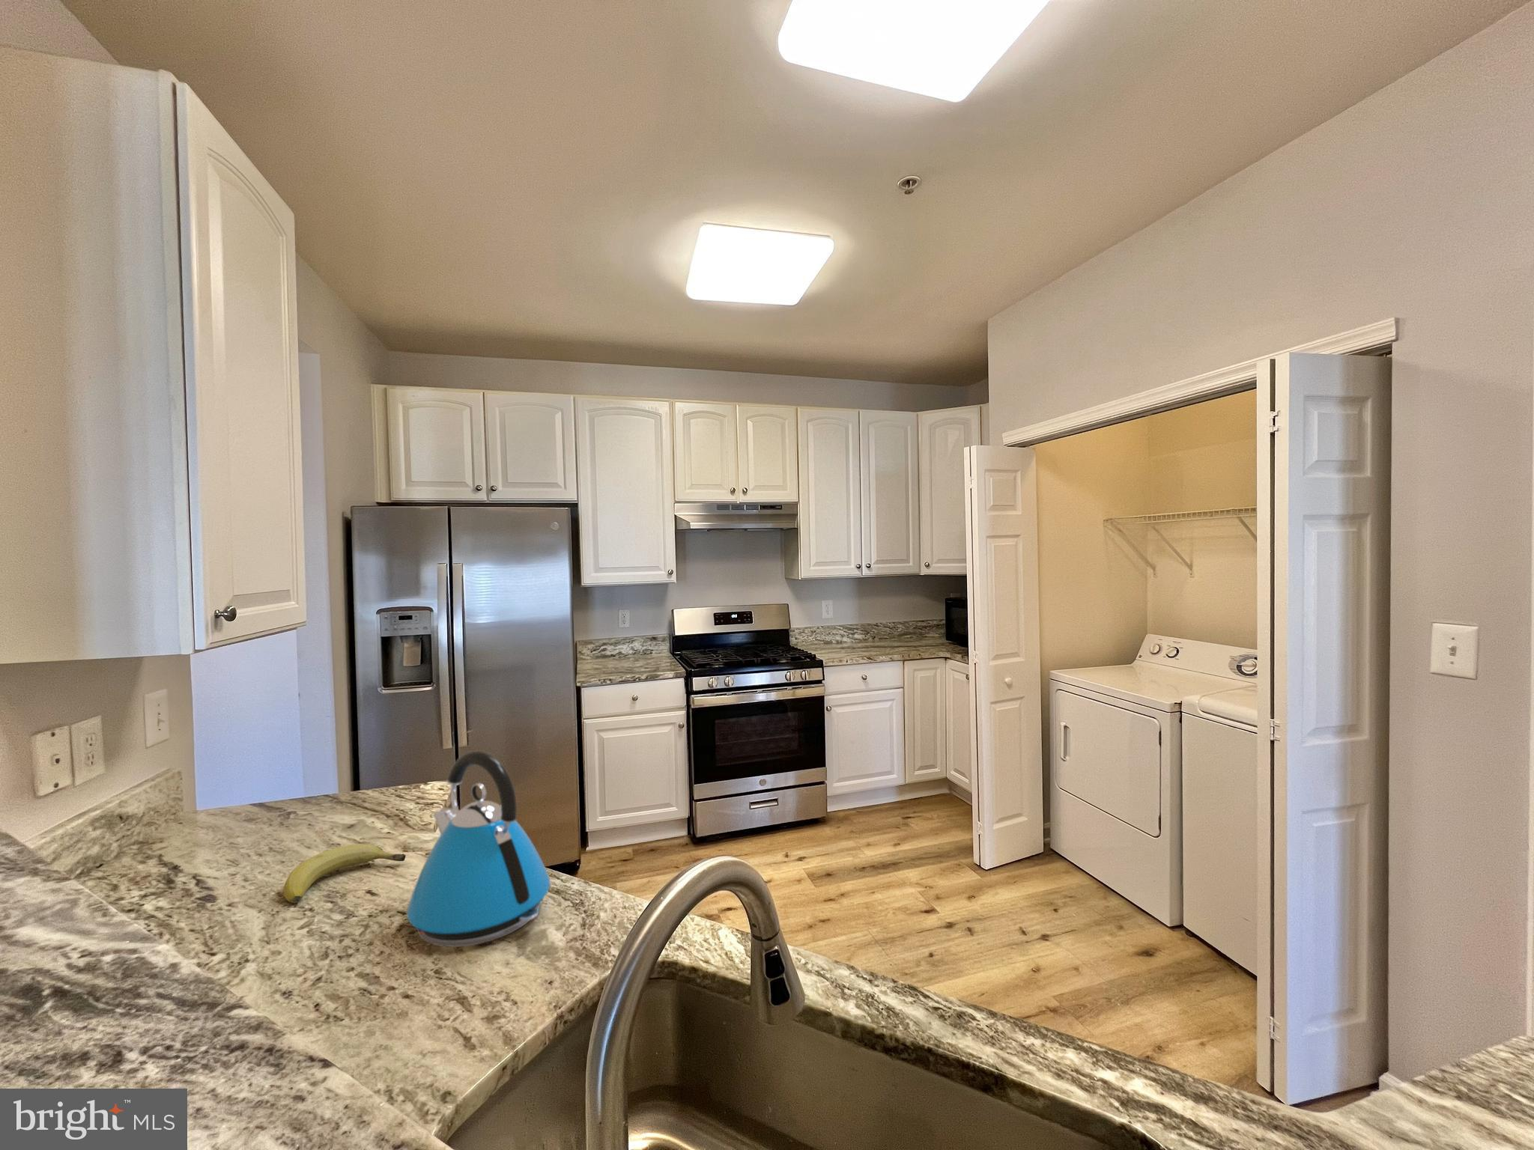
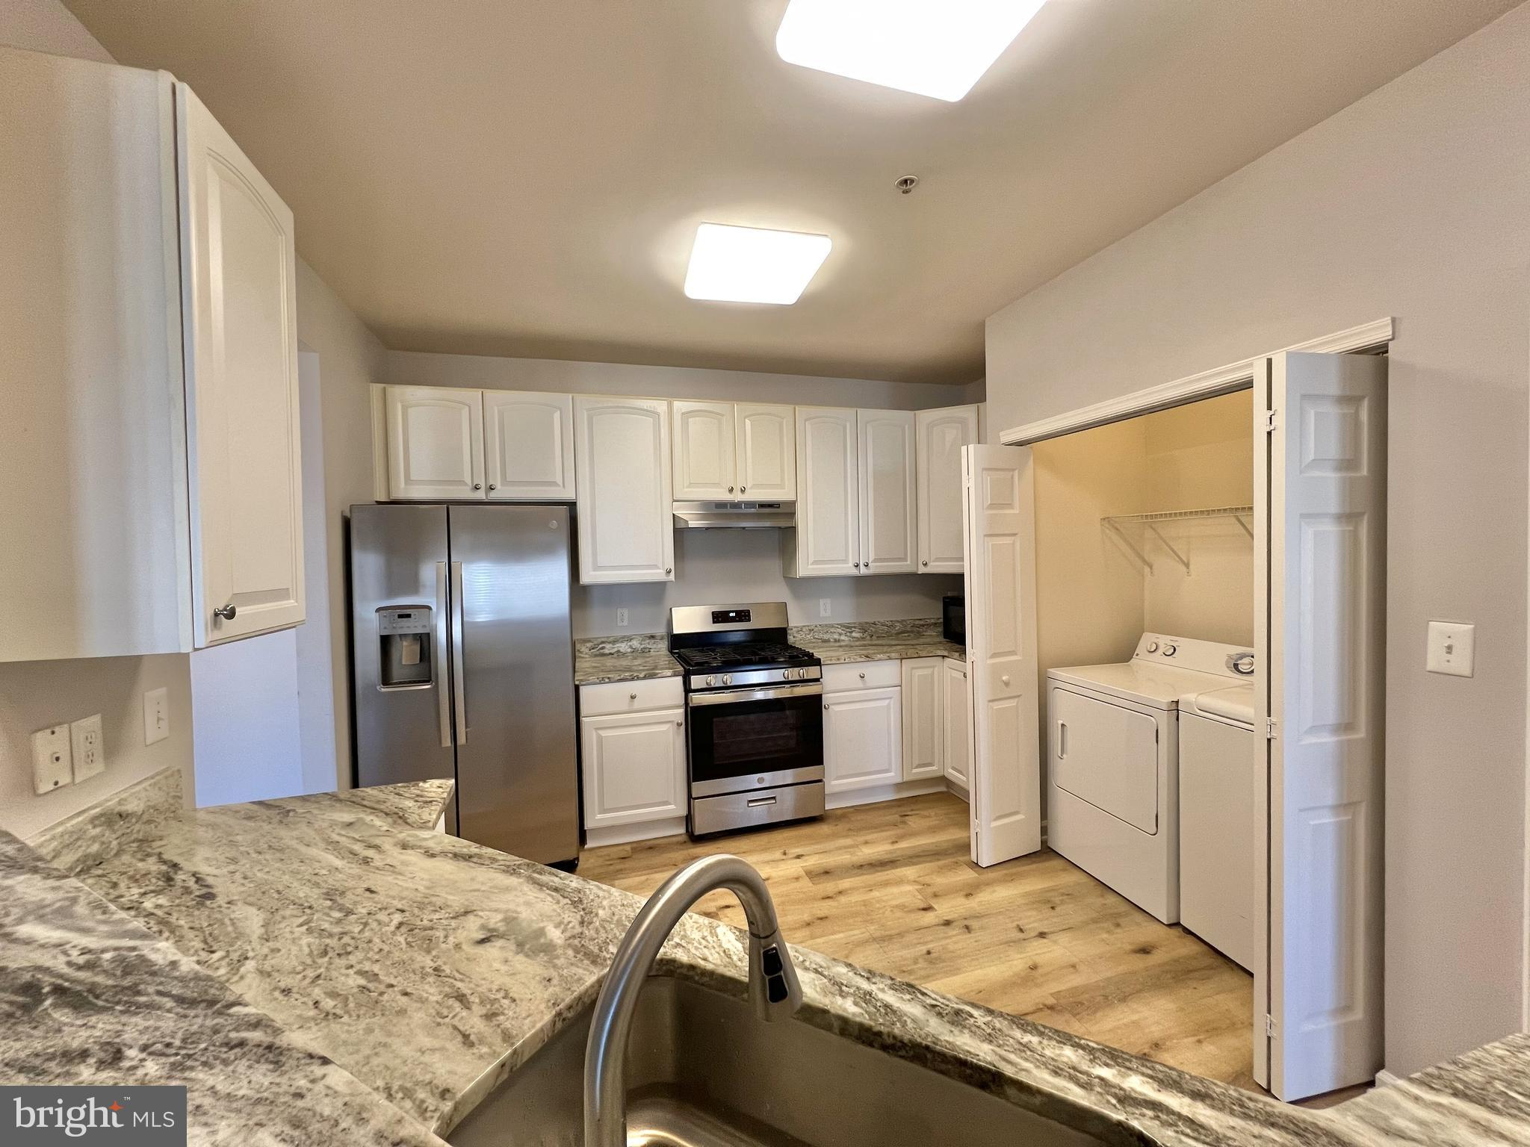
- kettle (482, 834)
- fruit (338, 865)
